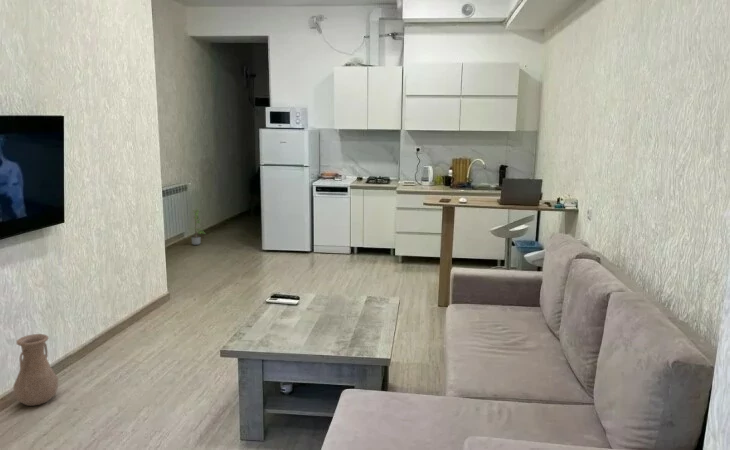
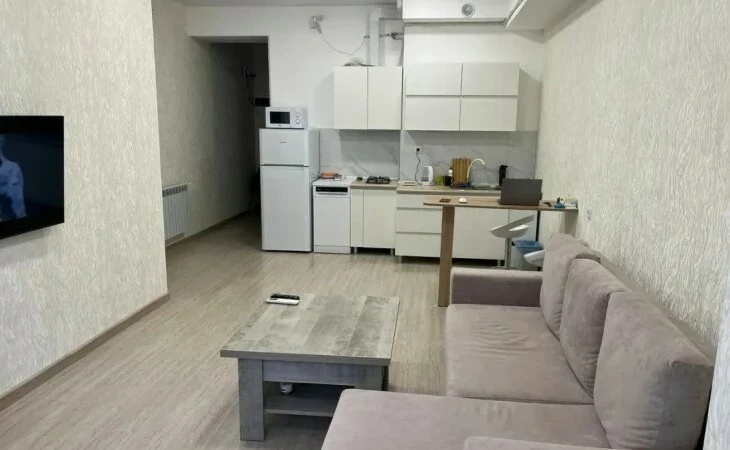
- vase (34, 369)
- potted plant (199, 223)
